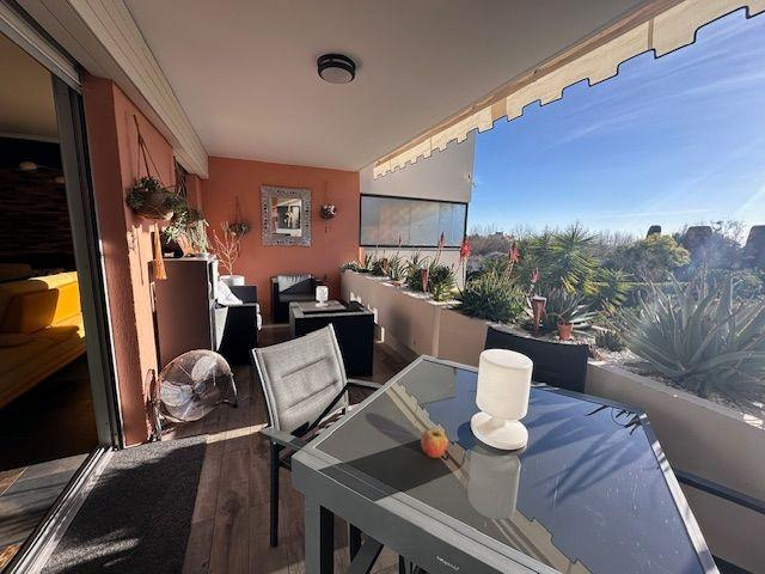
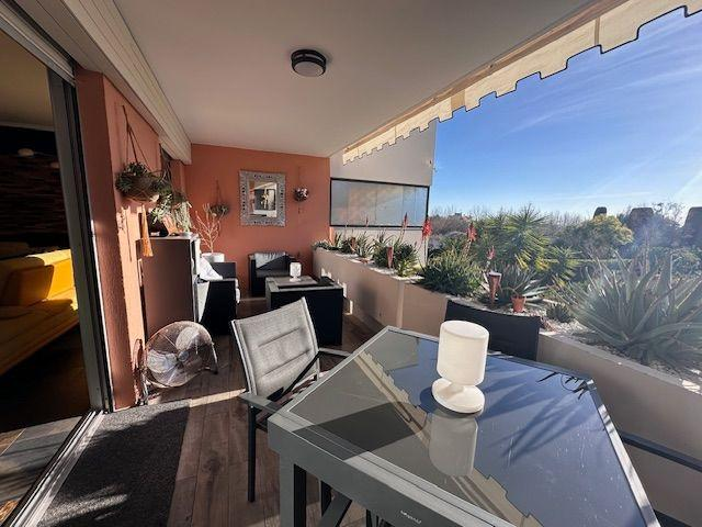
- fruit (434, 441)
